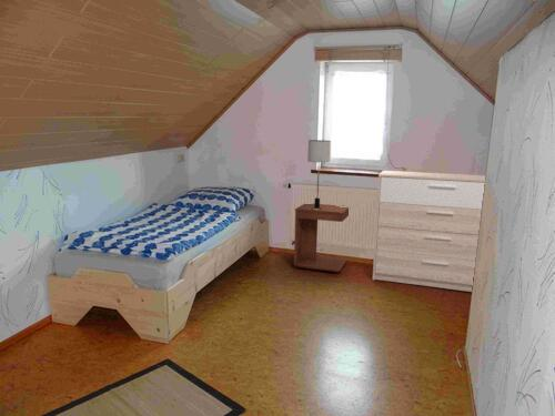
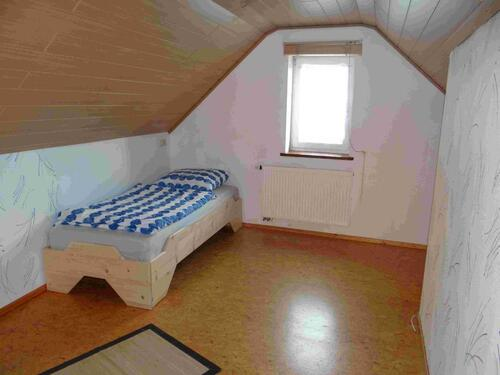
- side table (316, 236)
- table lamp (317, 174)
- sideboard (437, 230)
